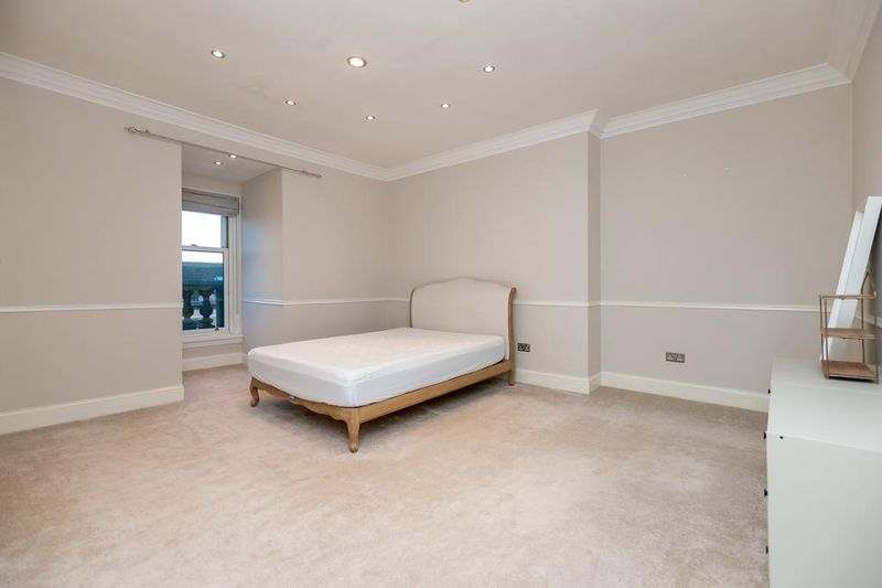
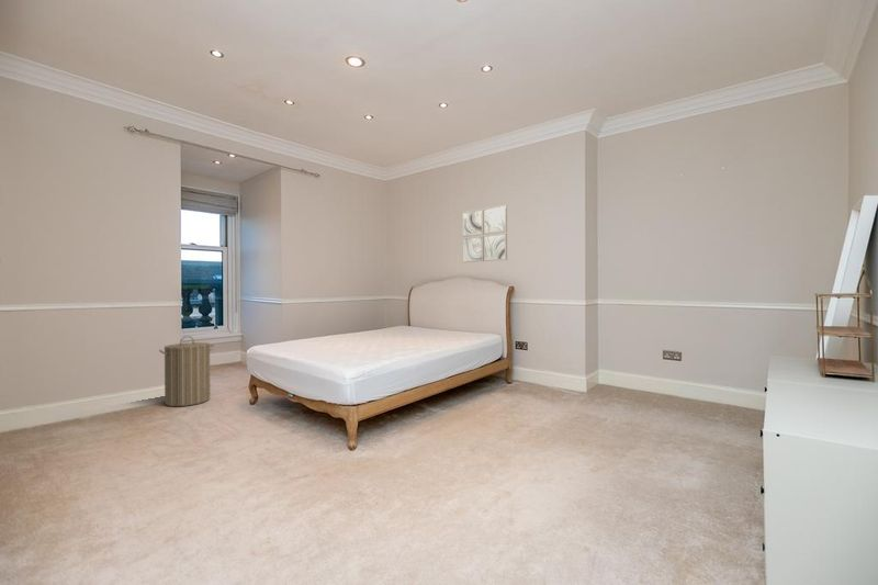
+ wall art (483, 234)
+ laundry hamper (188, 368)
